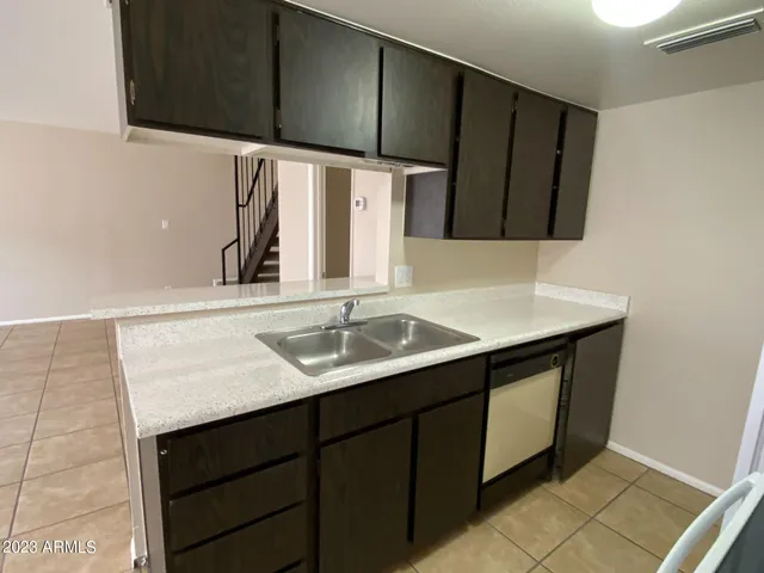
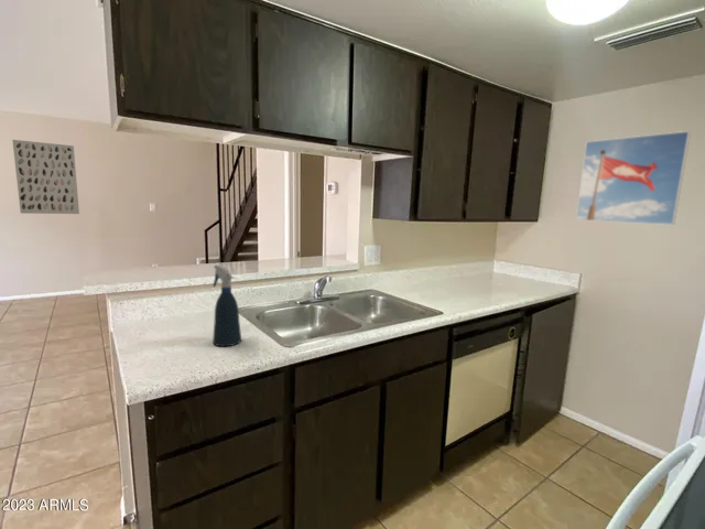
+ wall art (47, 179)
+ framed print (627, 180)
+ spray bottle (224, 304)
